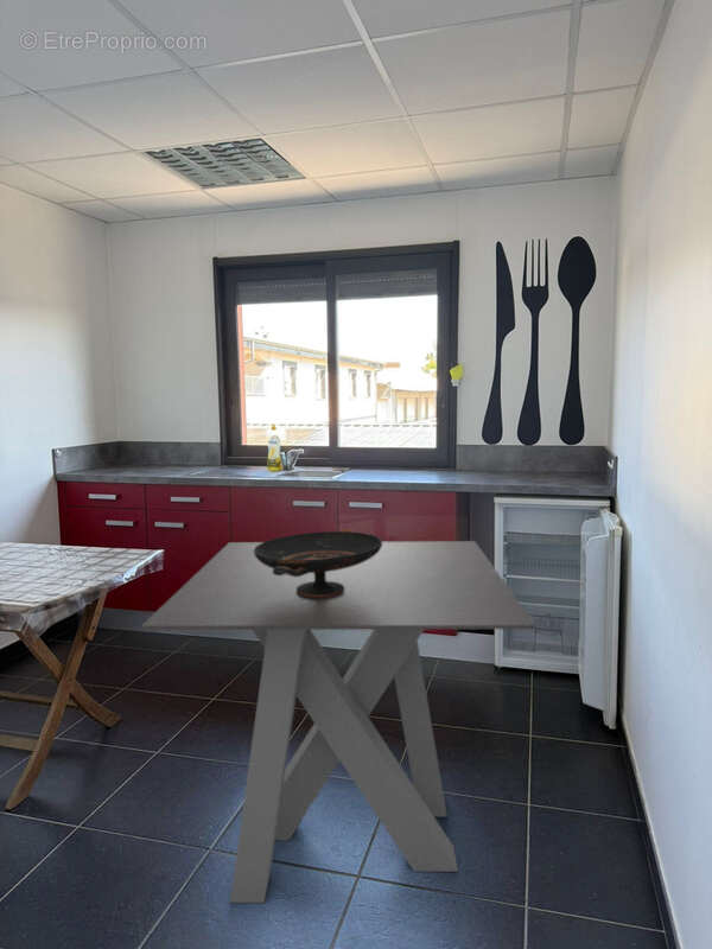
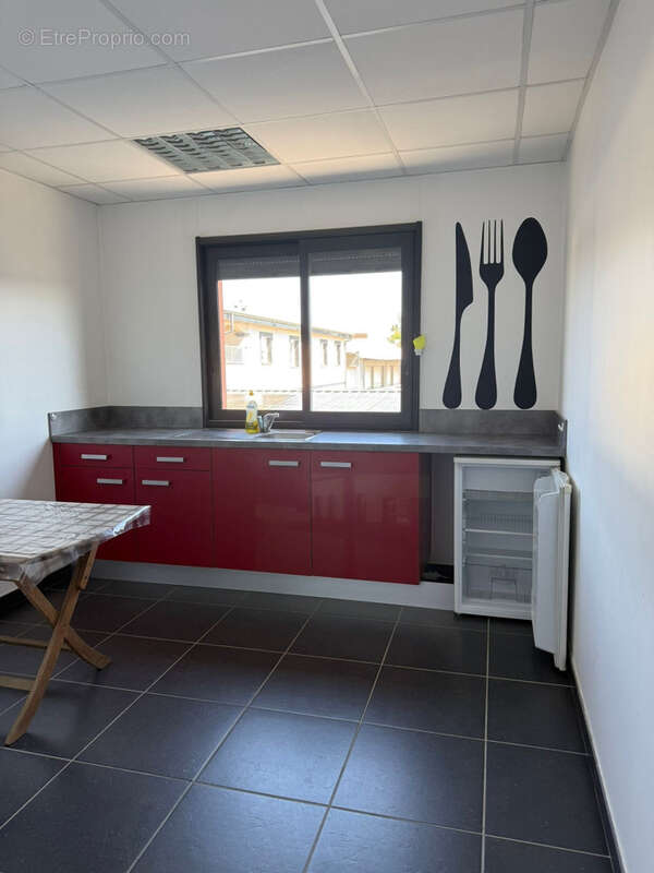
- dining table (347, 709)
- decorative bowl (318, 565)
